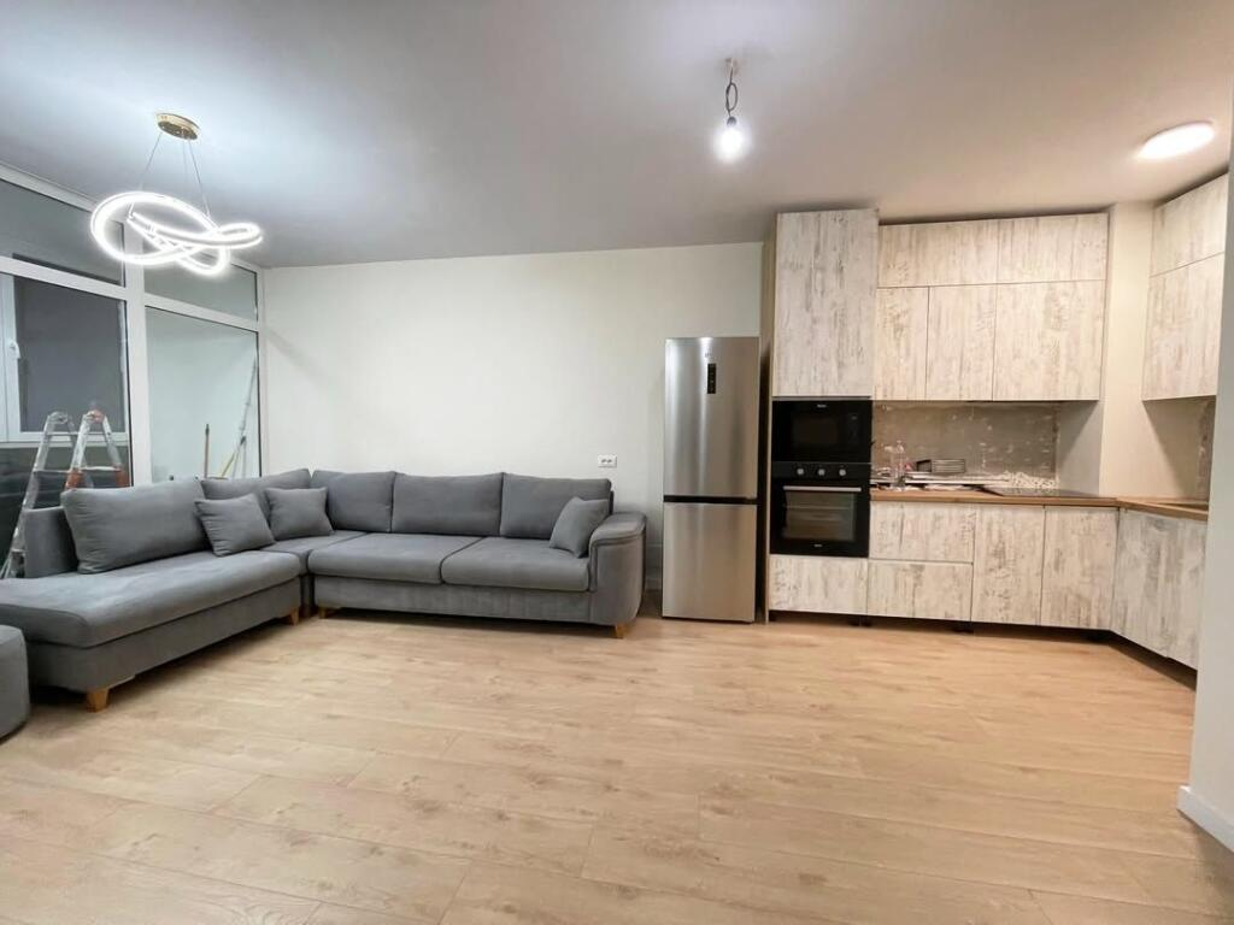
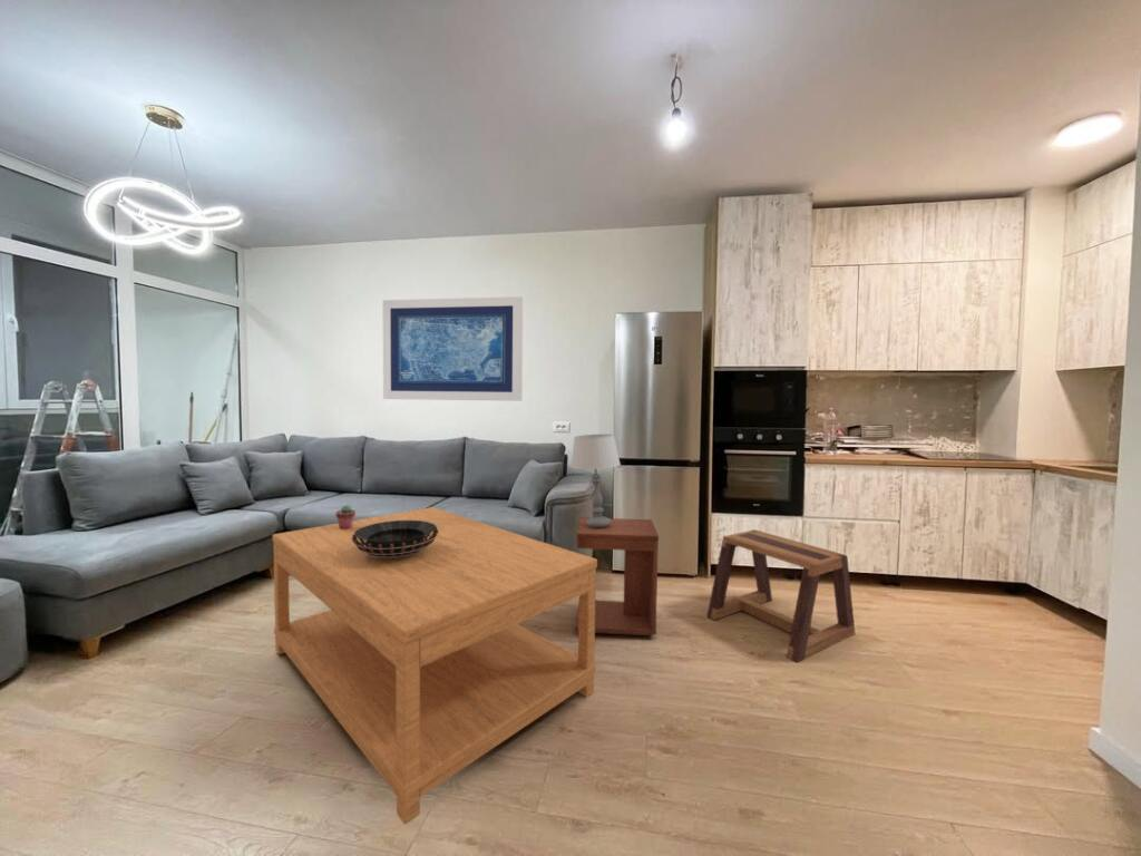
+ decorative bowl (396, 541)
+ coffee table (423, 607)
+ wall art (451, 349)
+ table lamp (599, 480)
+ potted succulent (345, 515)
+ stool (770, 587)
+ side table (624, 574)
